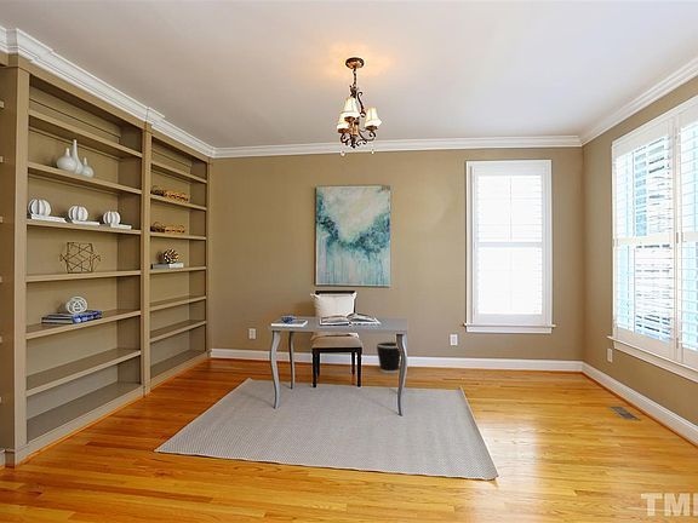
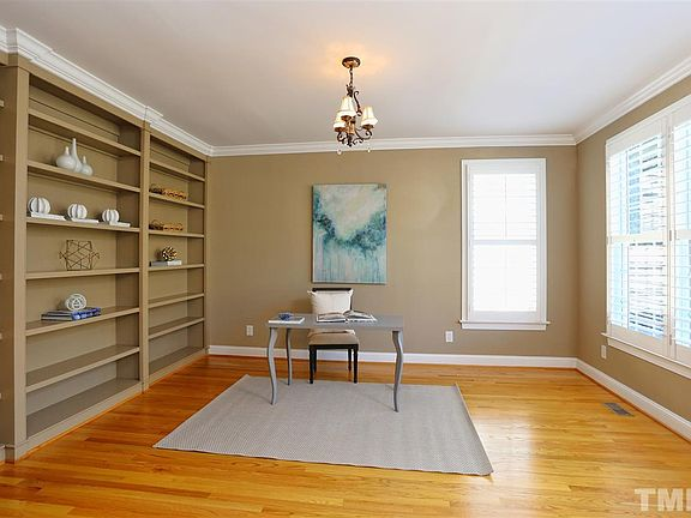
- wastebasket (389, 357)
